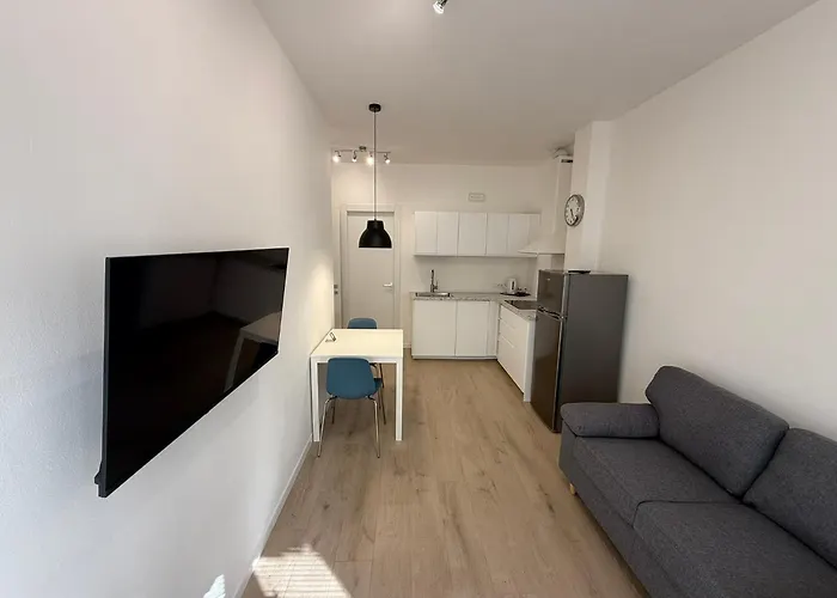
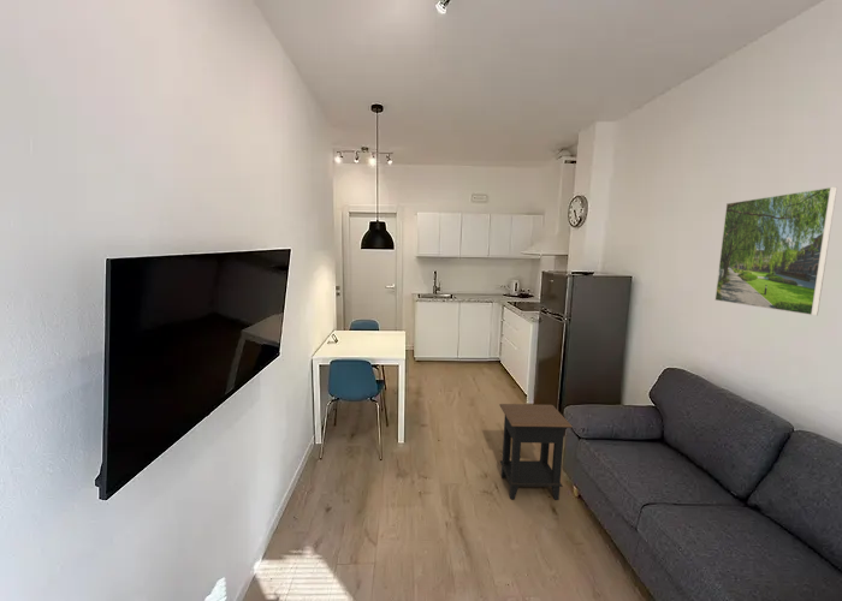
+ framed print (766, 252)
+ side table (530, 441)
